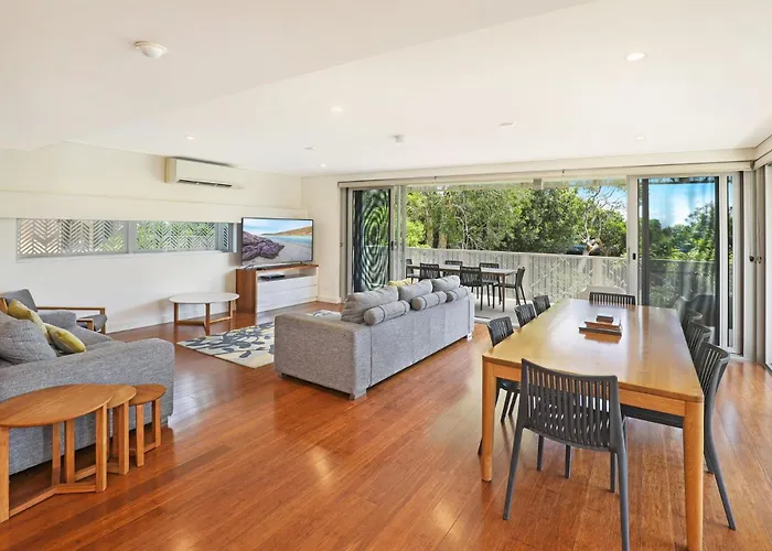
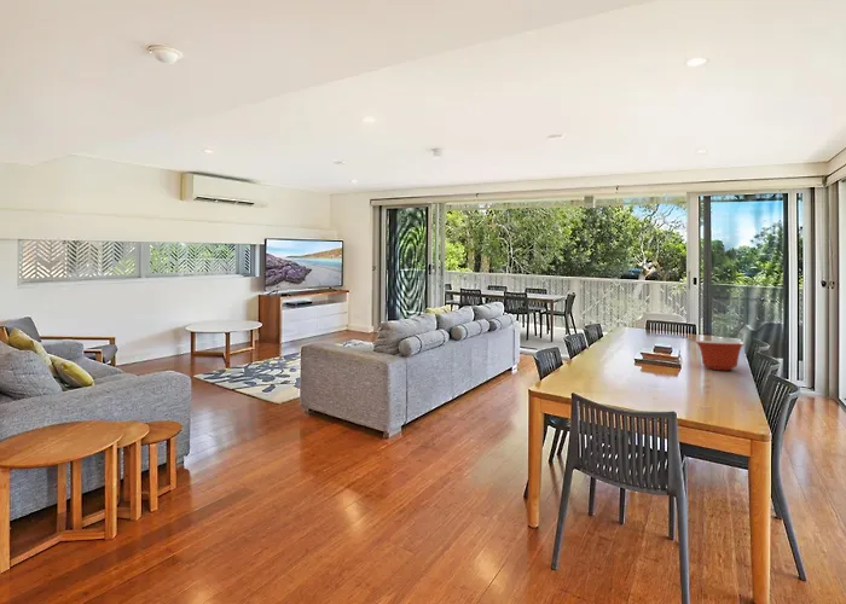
+ mixing bowl (719, 355)
